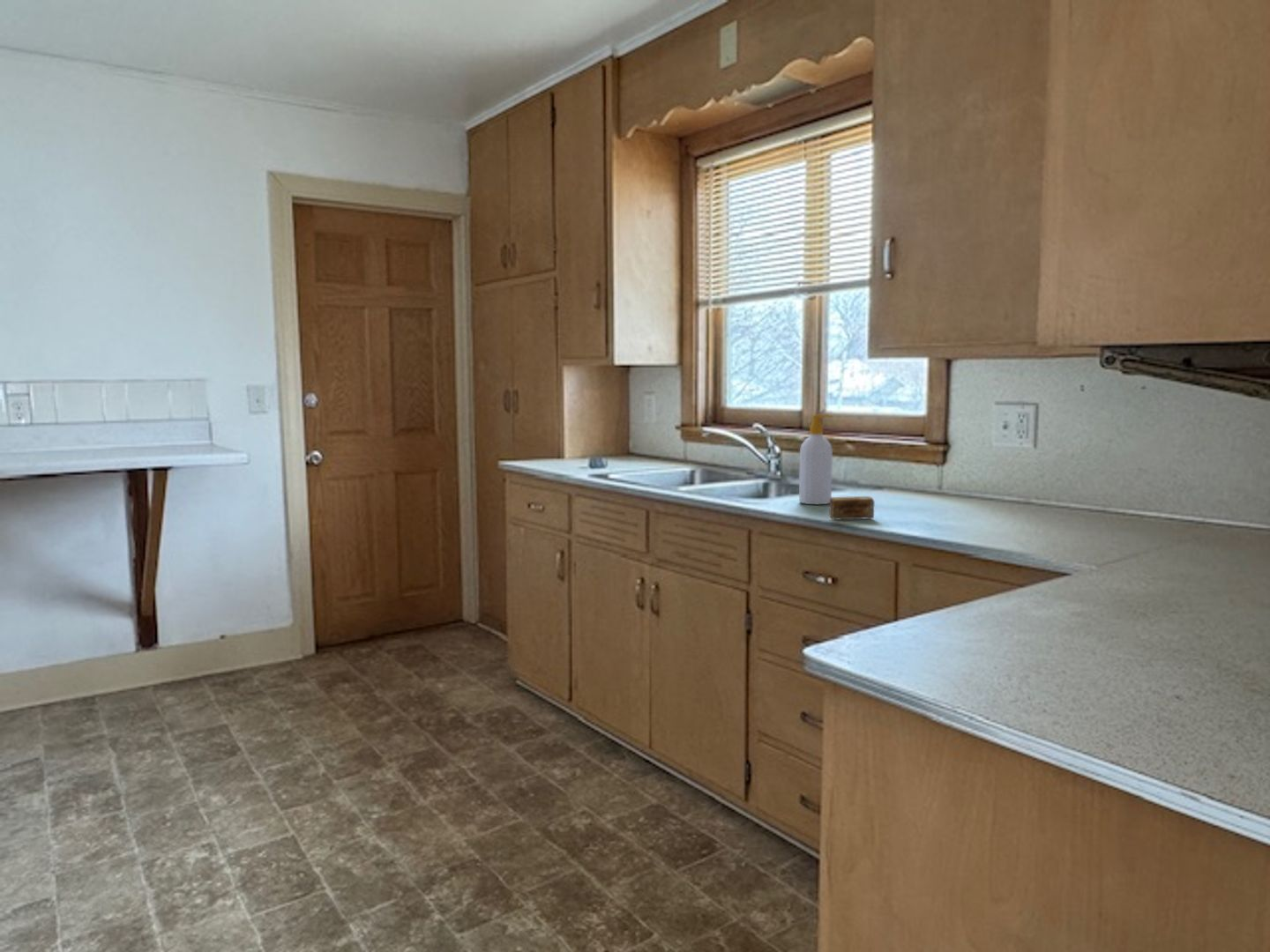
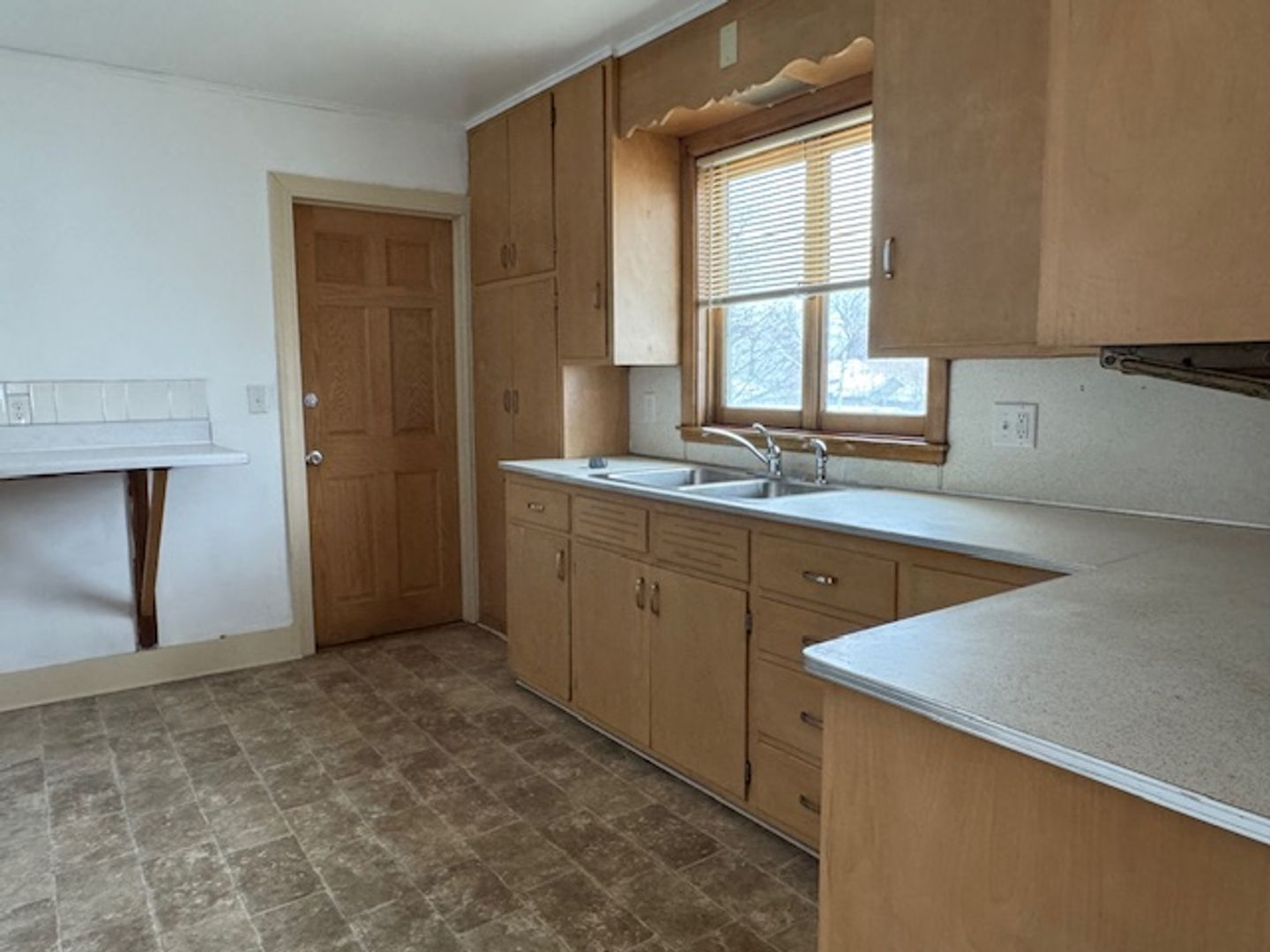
- soap bottle (817, 458)
- soap bar (851, 508)
